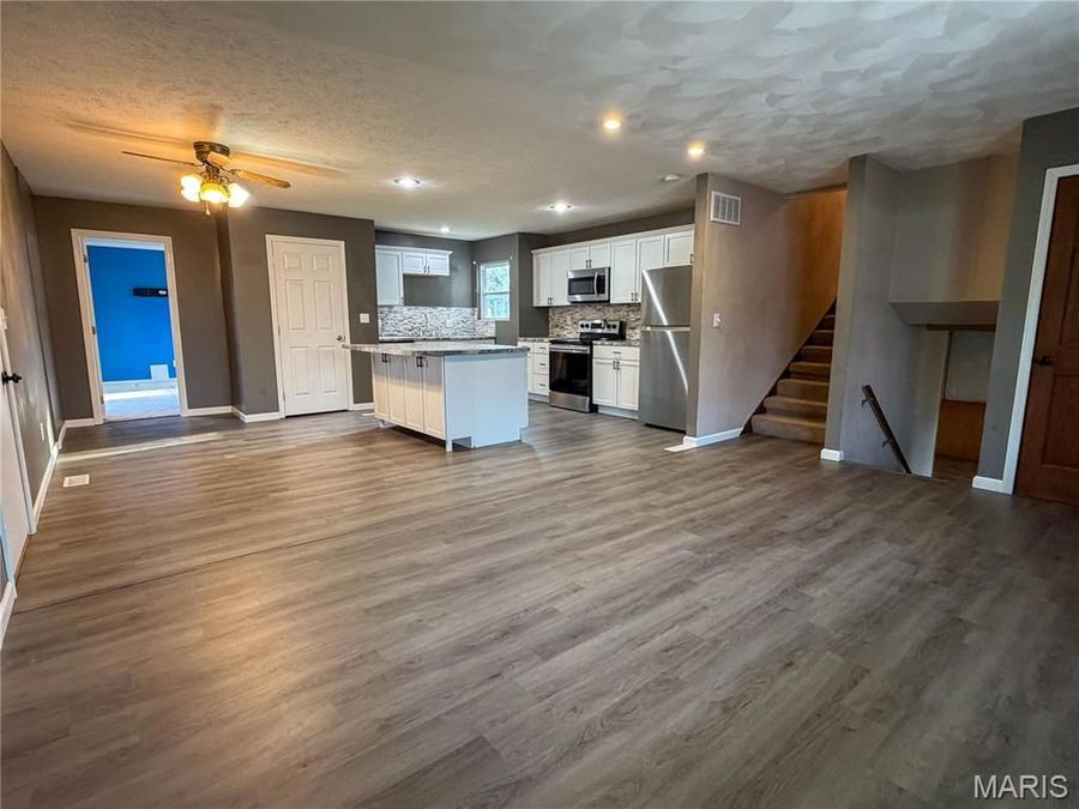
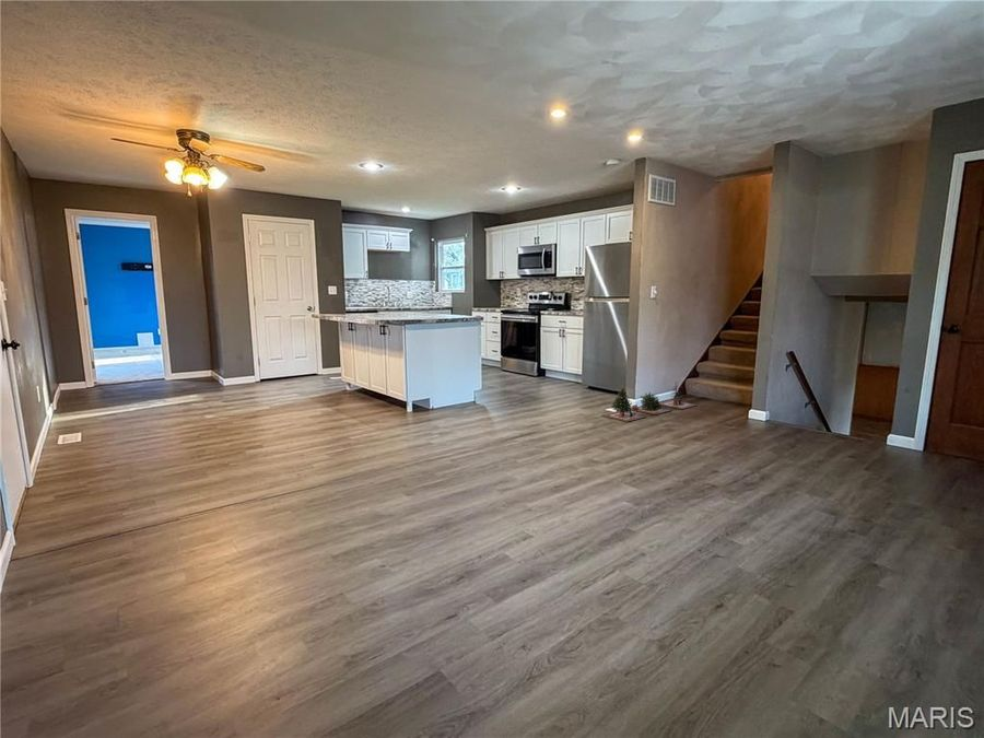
+ potted tree (652, 395)
